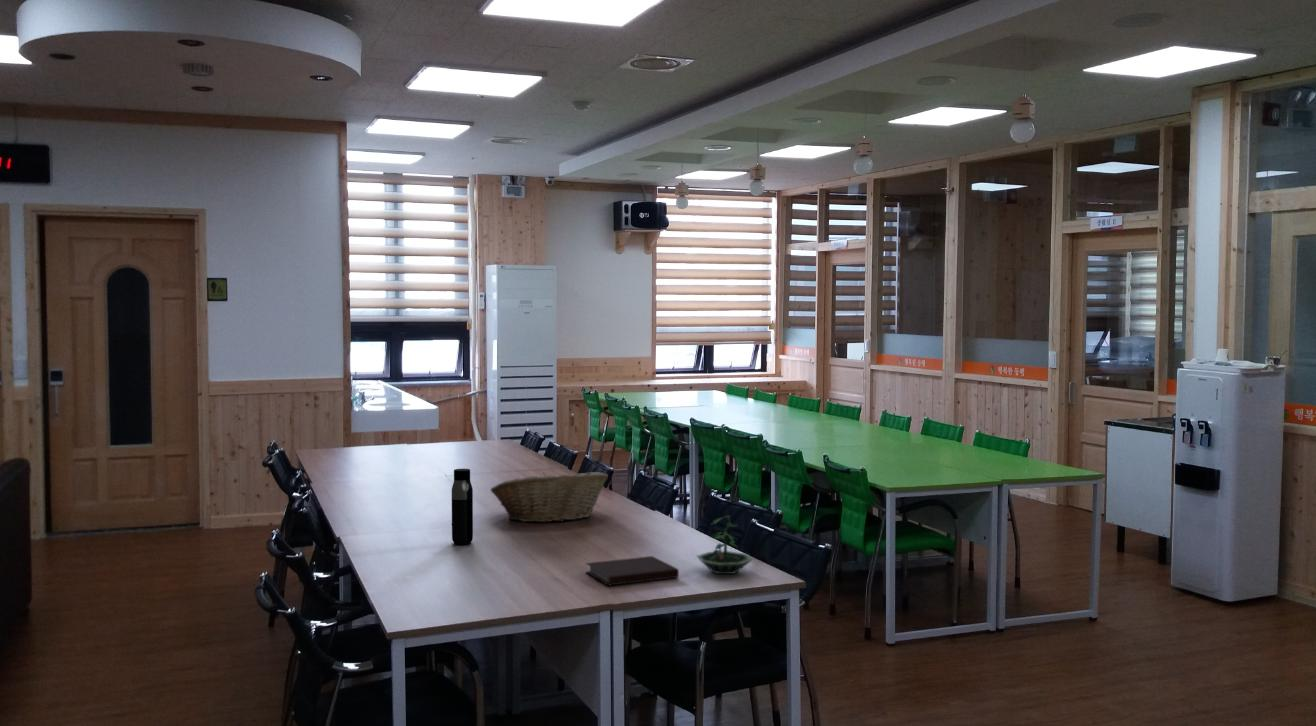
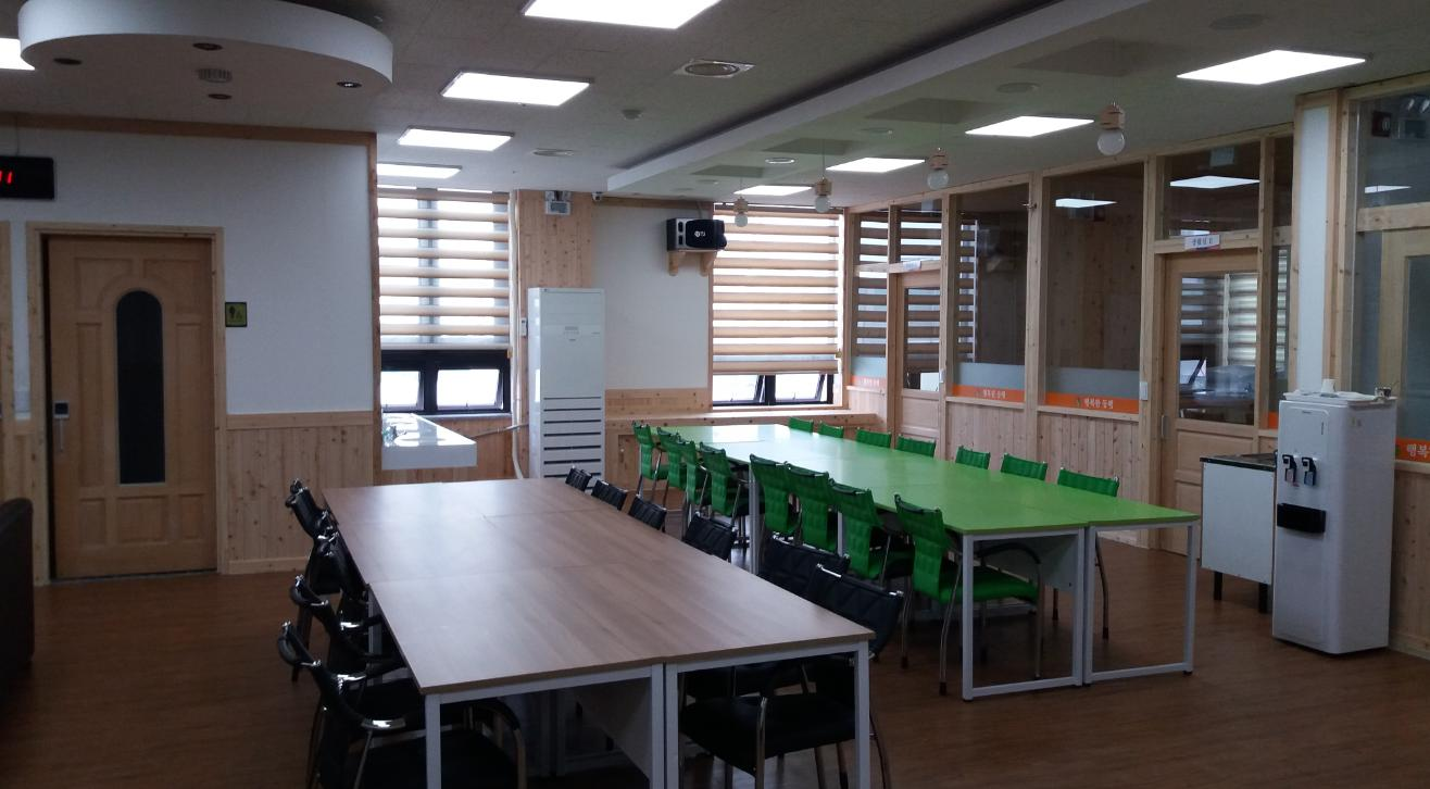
- terrarium (725, 528)
- notebook (631, 570)
- water bottle (462, 506)
- fruit basket (550, 492)
